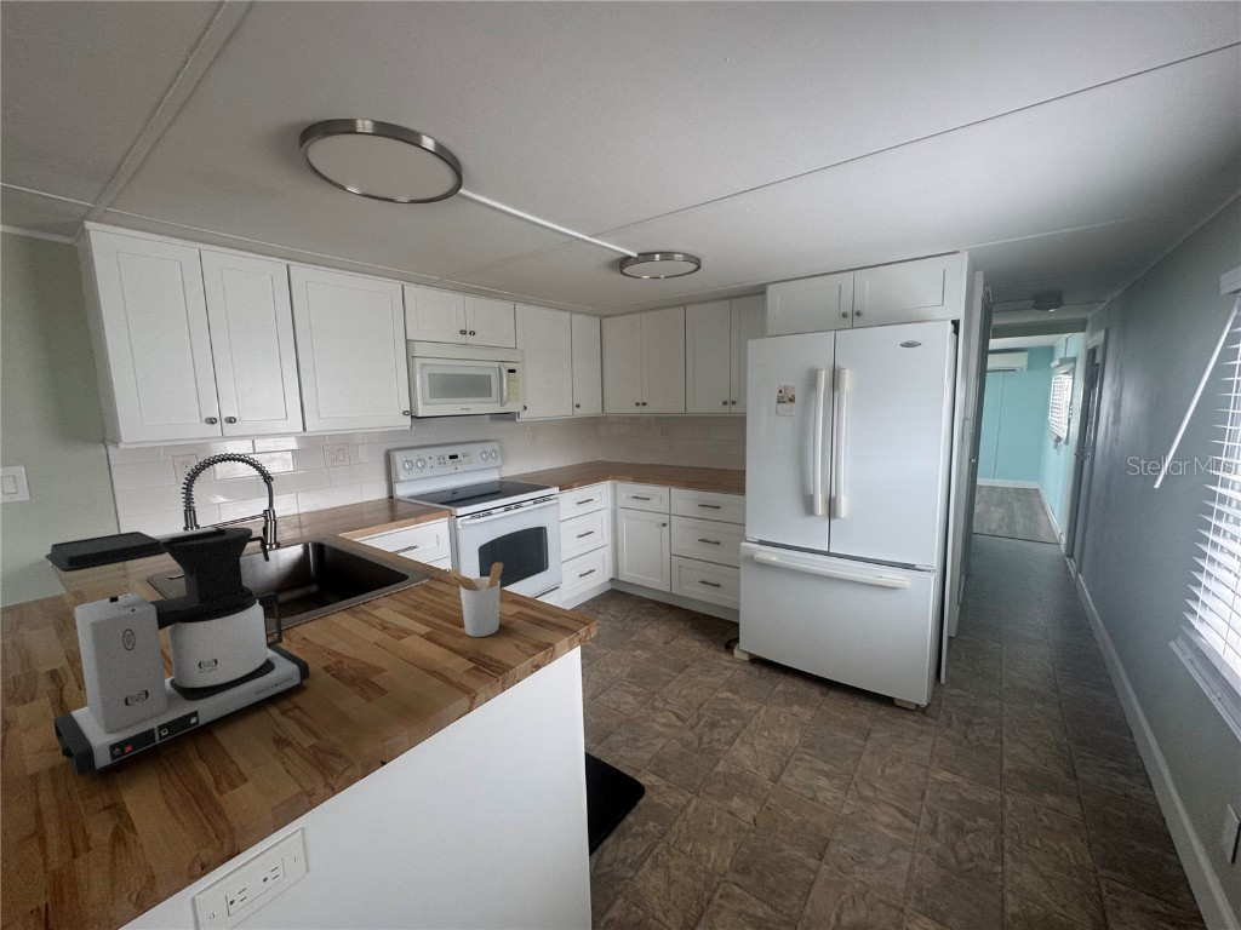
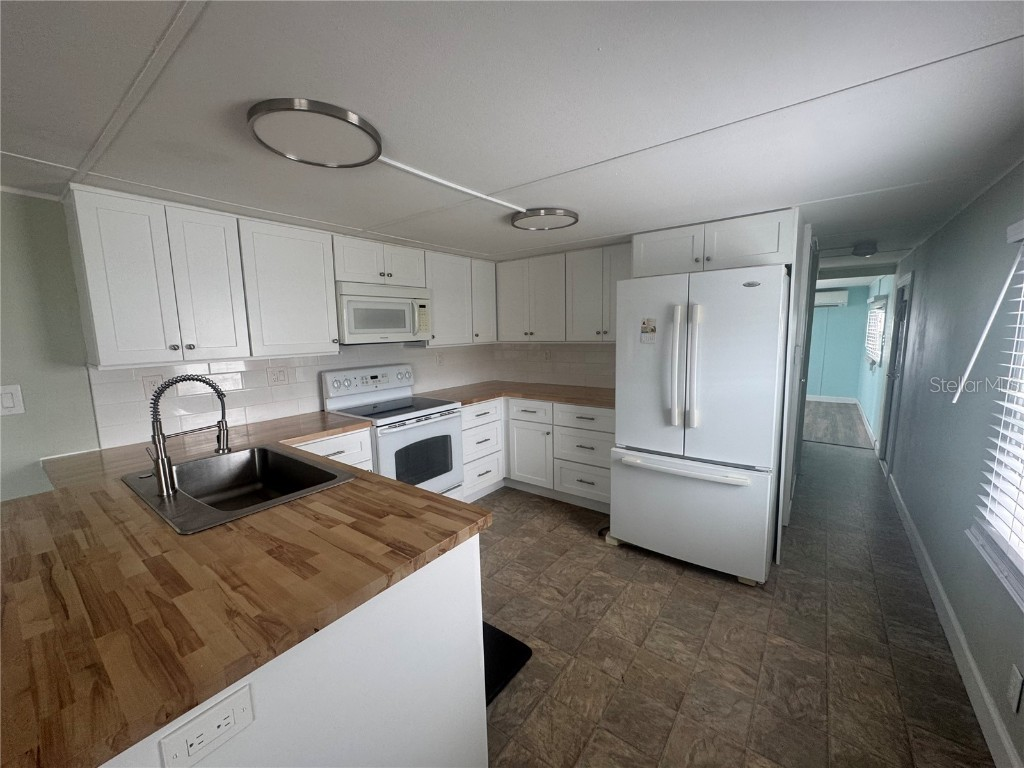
- coffee maker (184, 624)
- utensil holder (474, 598)
